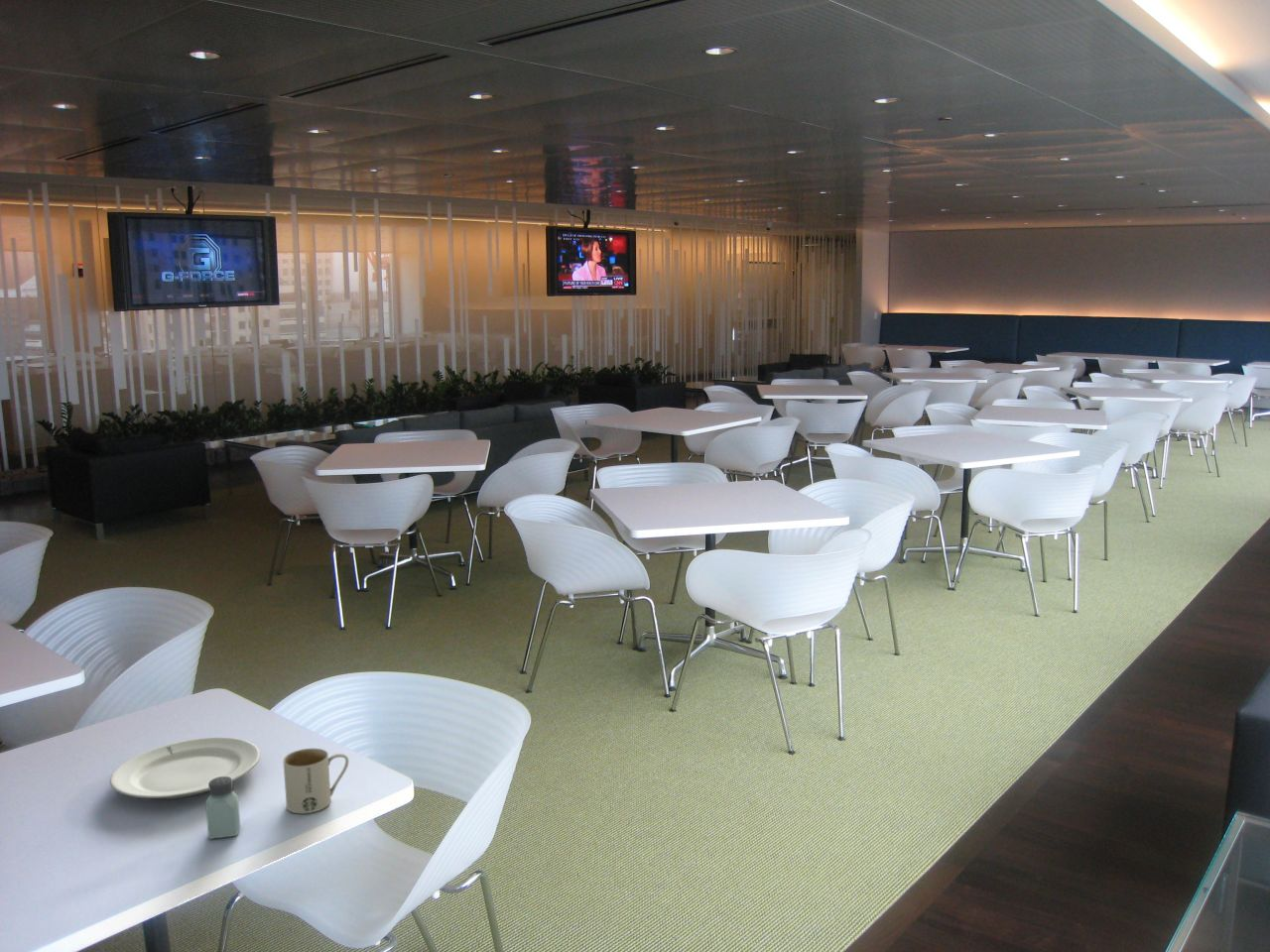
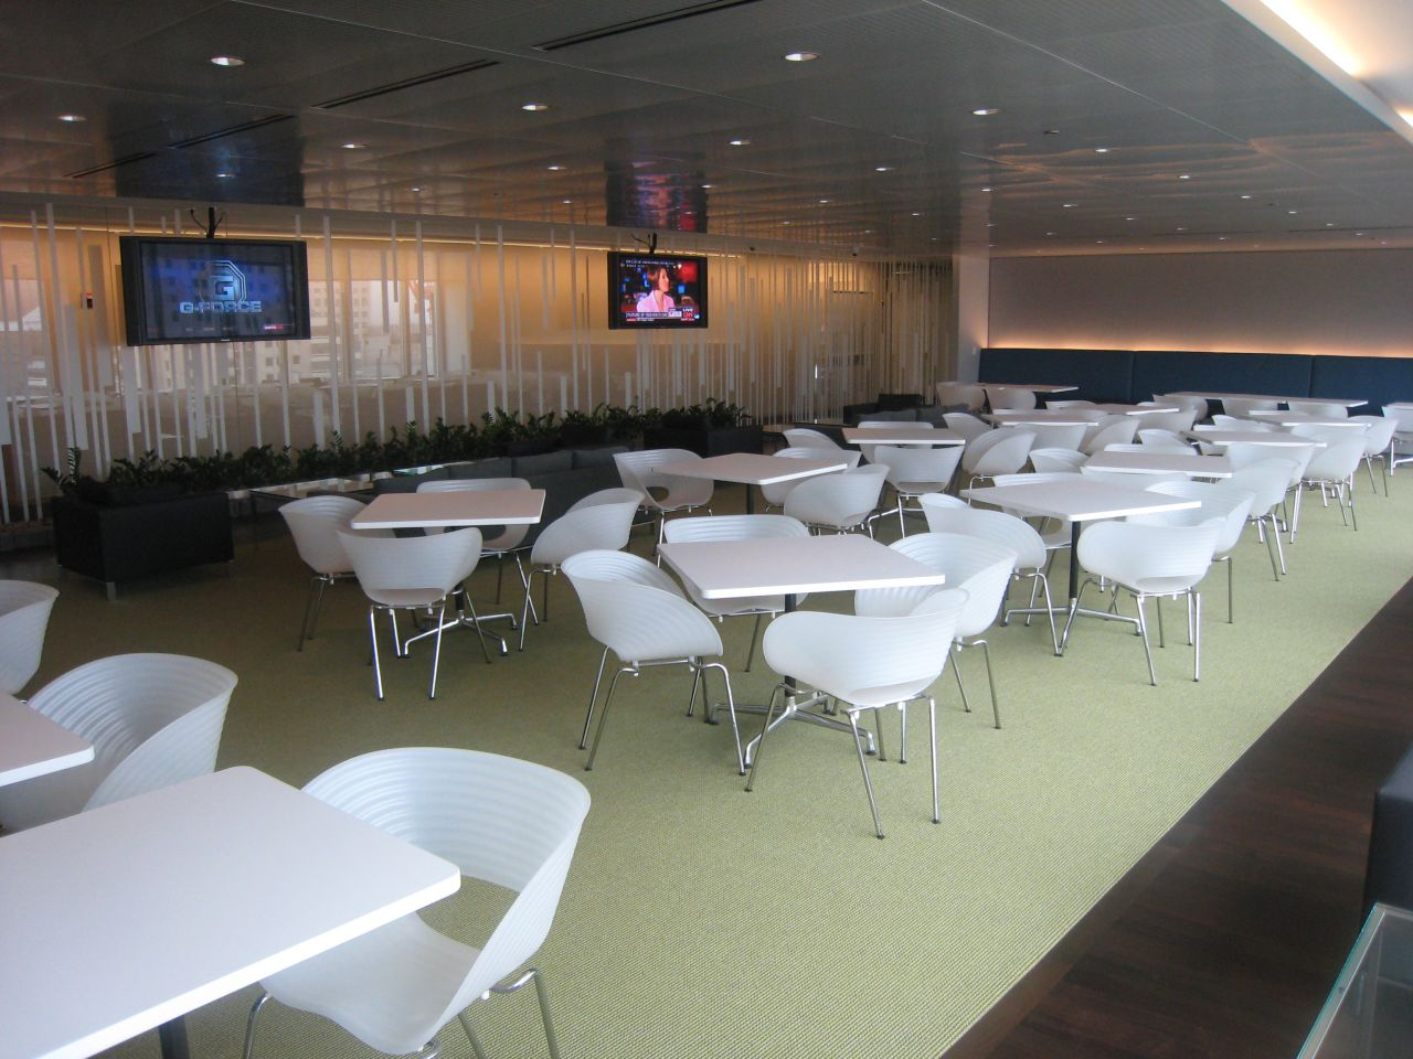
- chinaware (187, 771)
- mug (317, 777)
- saltshaker (222, 806)
